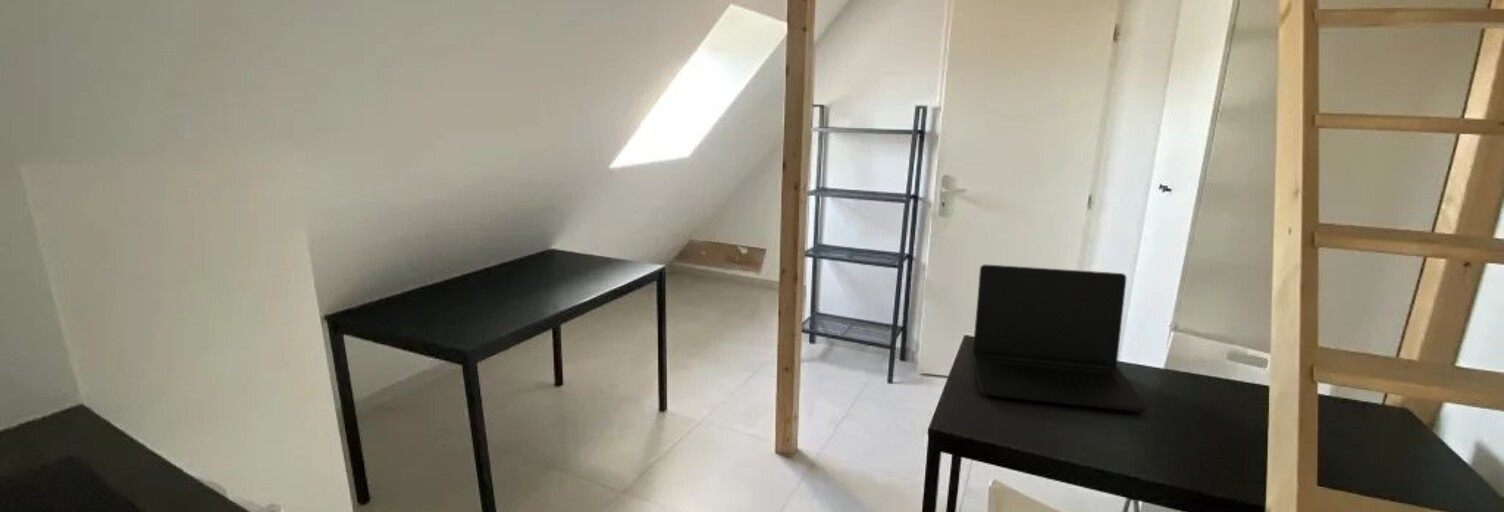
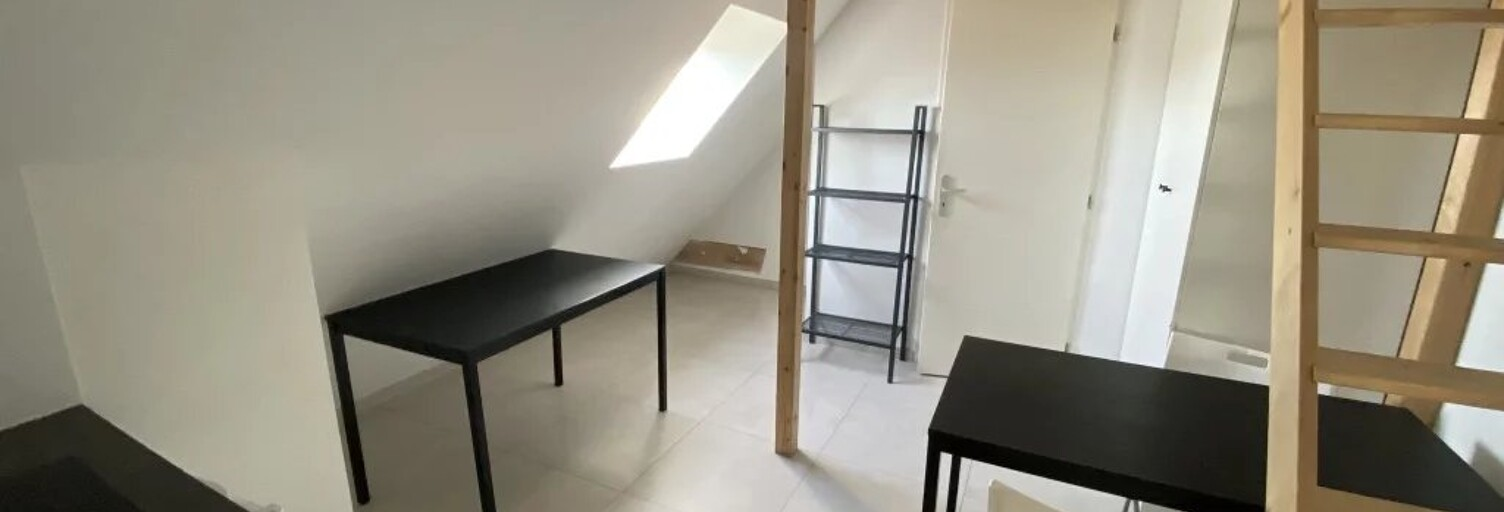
- laptop (1056, 332)
